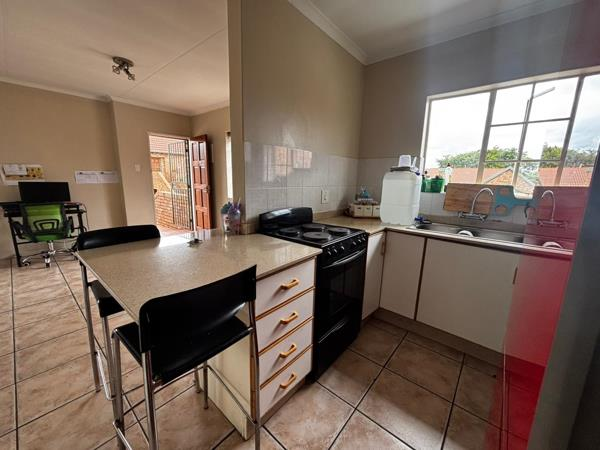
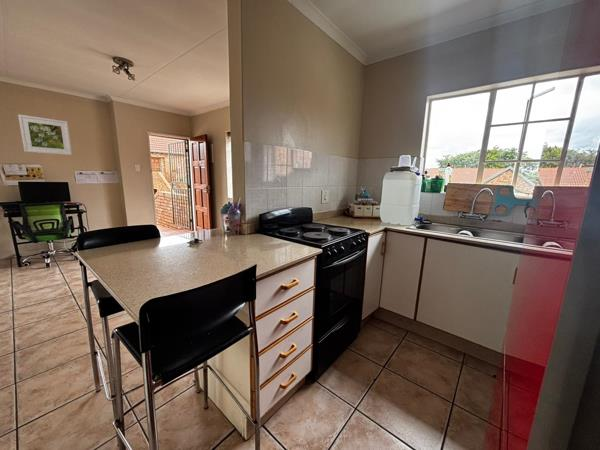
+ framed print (46, 136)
